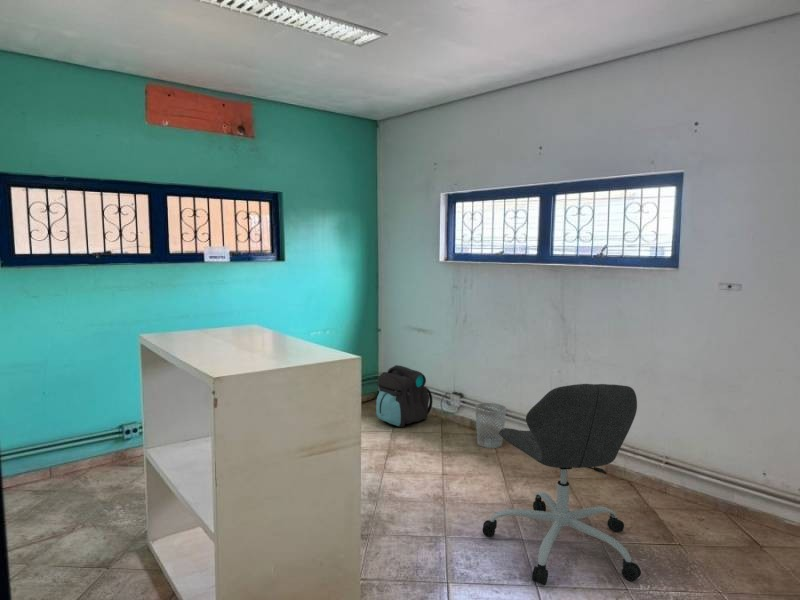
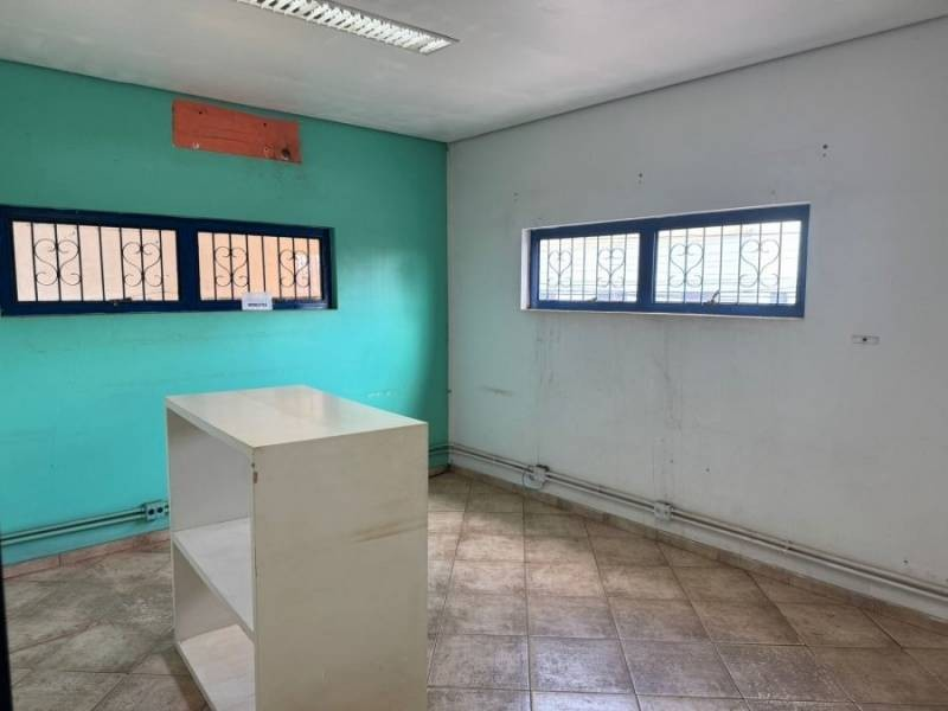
- wastebasket (490, 425)
- office chair (566, 459)
- backpack (402, 393)
